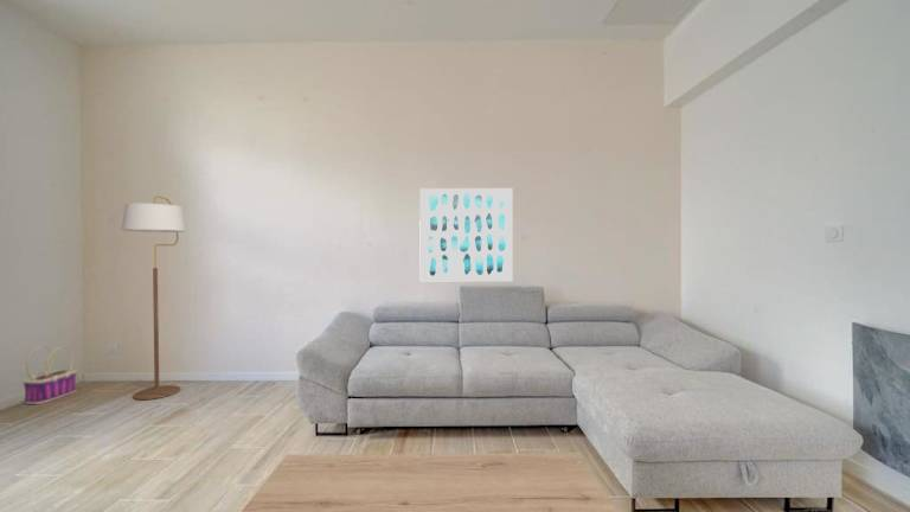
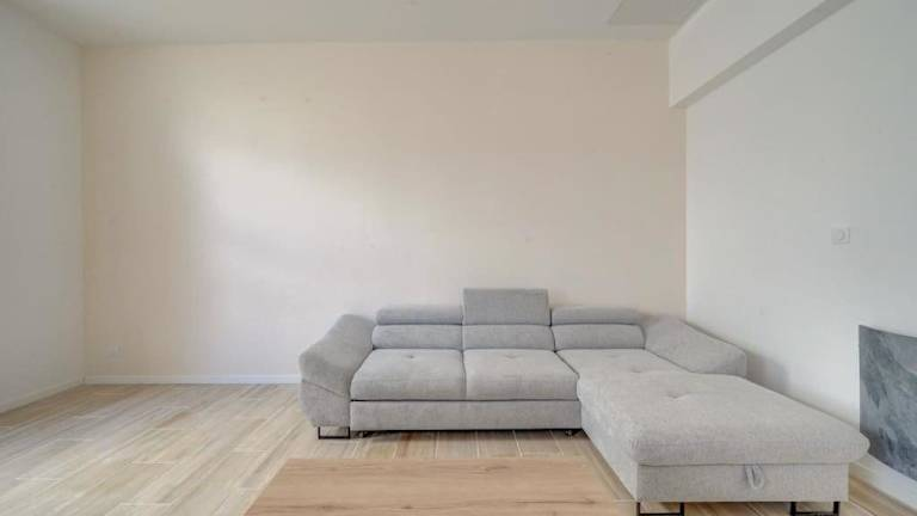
- wall art (466, 235)
- floor lamp (156, 294)
- basket (50, 372)
